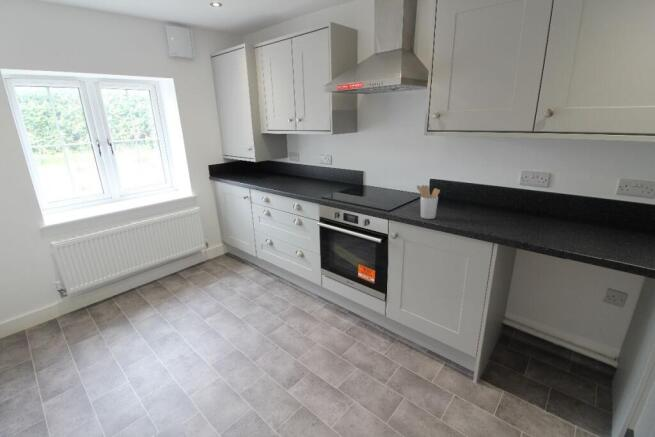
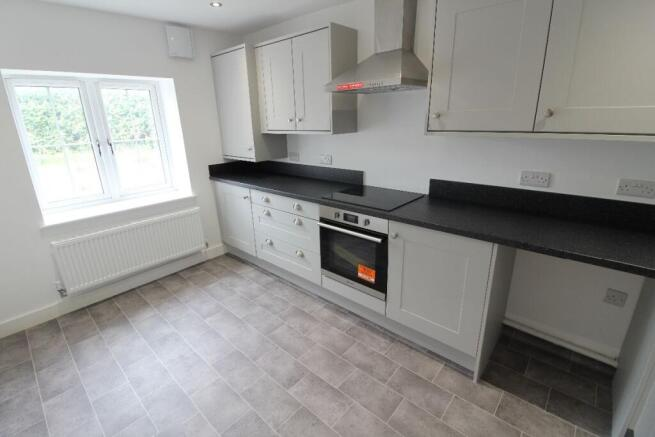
- utensil holder (426, 200)
